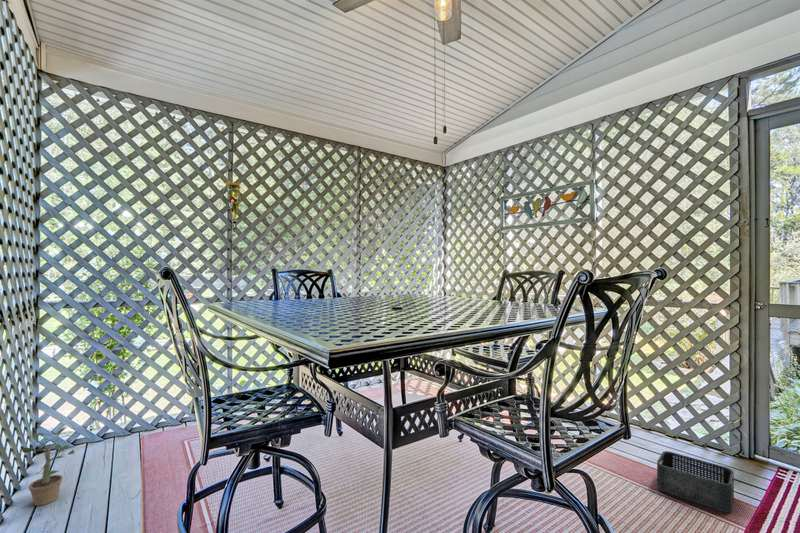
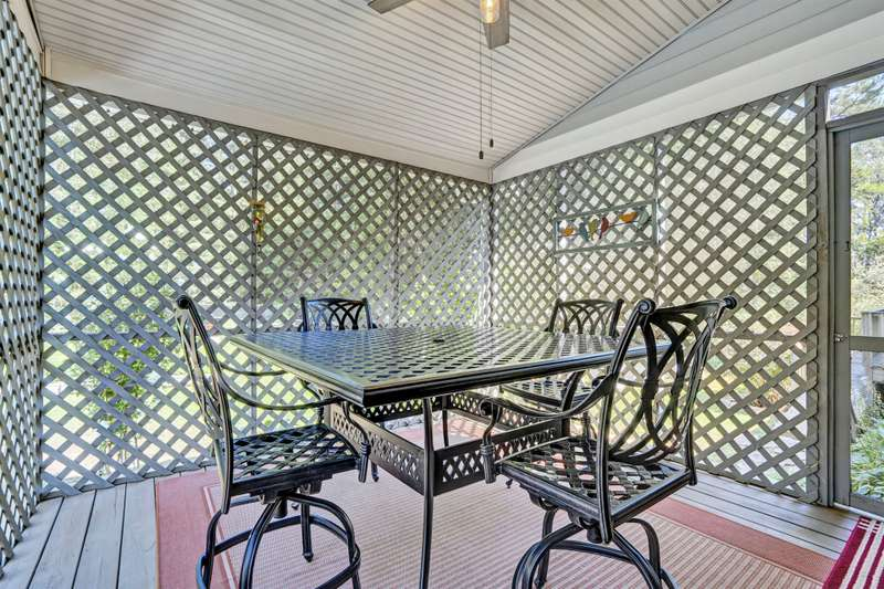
- potted plant (48, 460)
- storage bin (694, 479)
